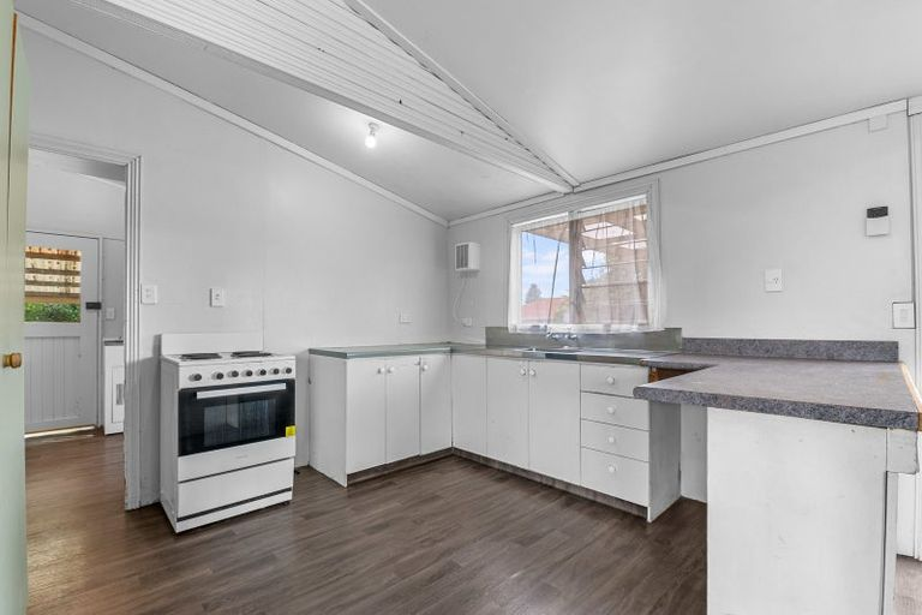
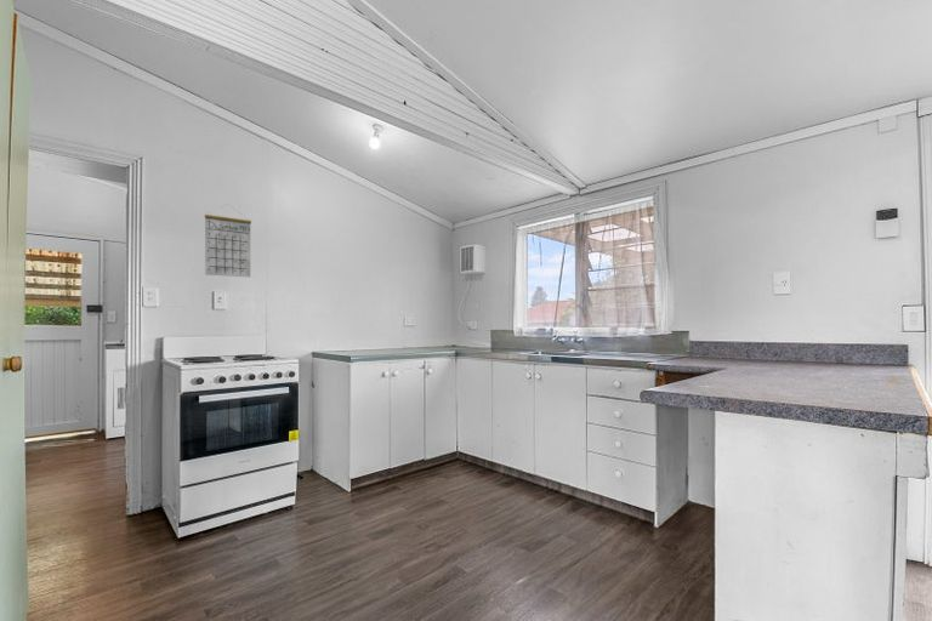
+ calendar (228, 239)
